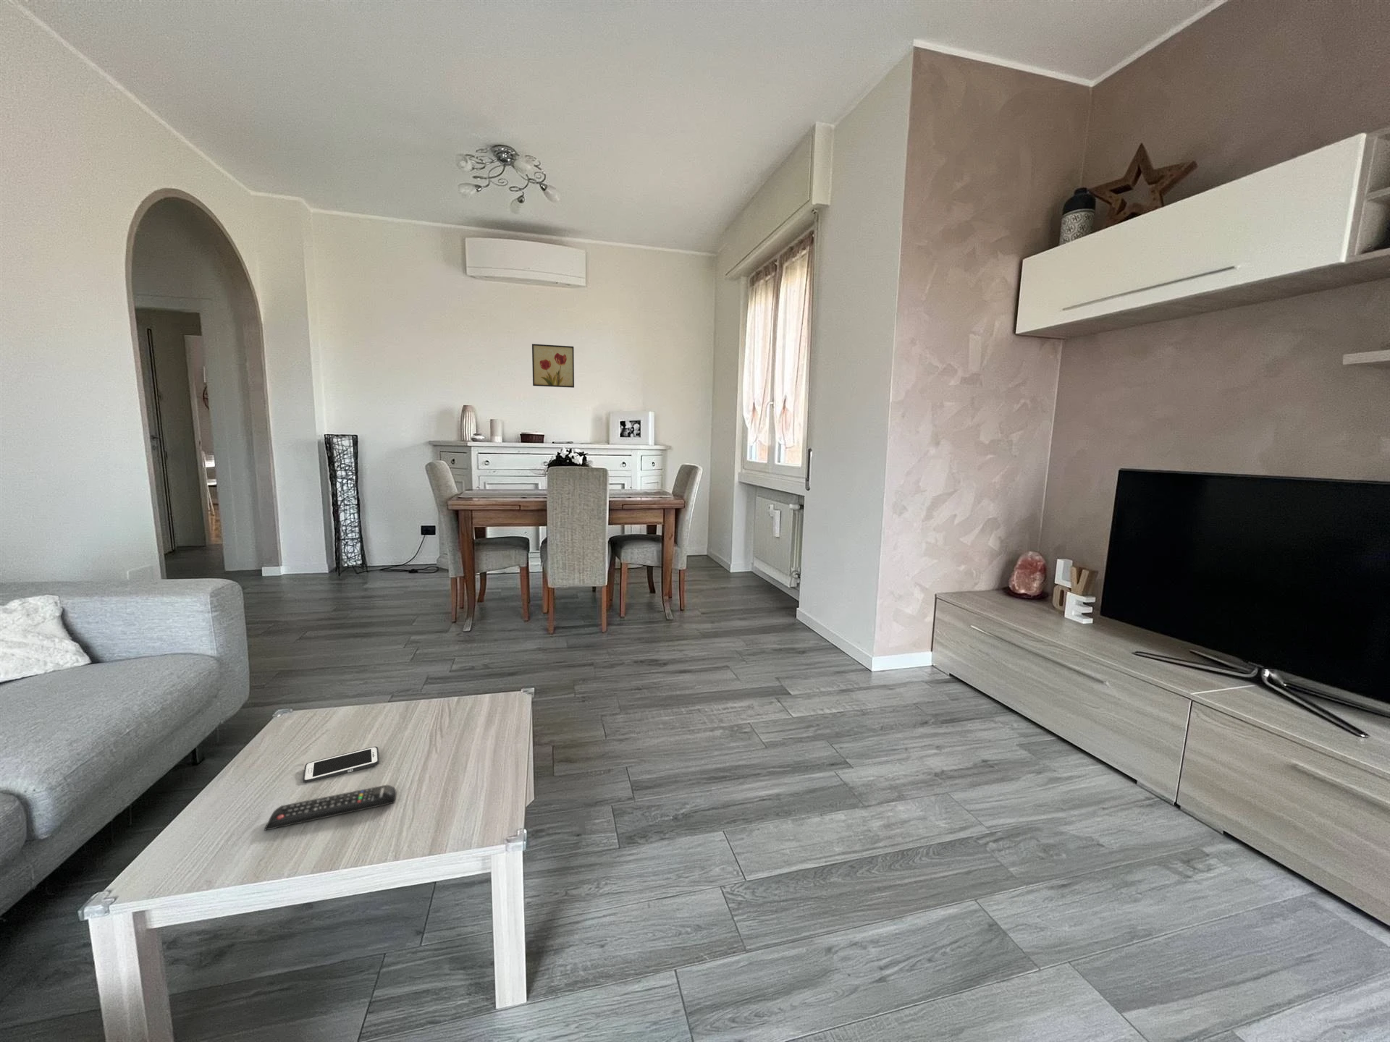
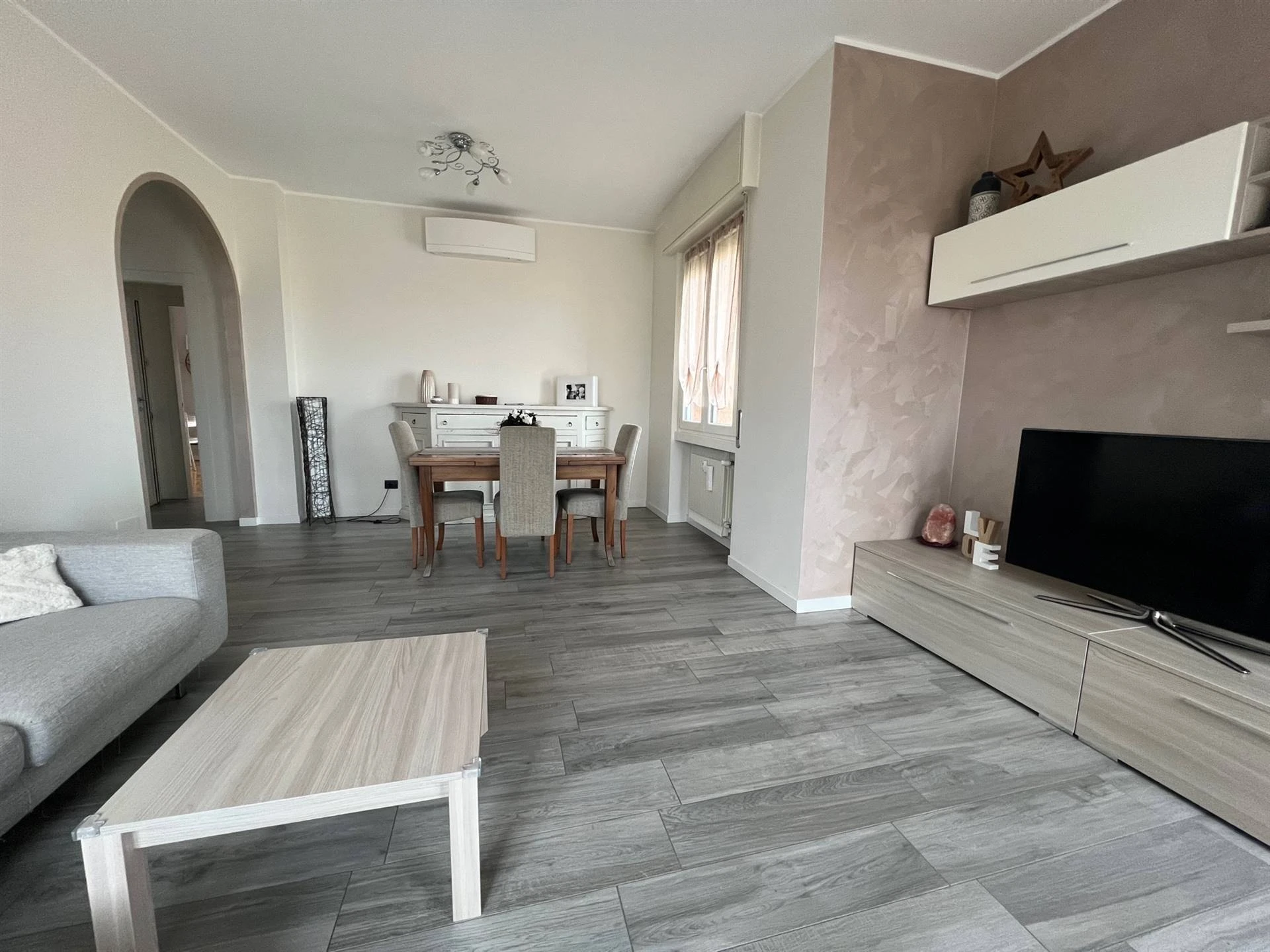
- wall art (553, 367)
- cell phone (343, 764)
- remote control (333, 807)
